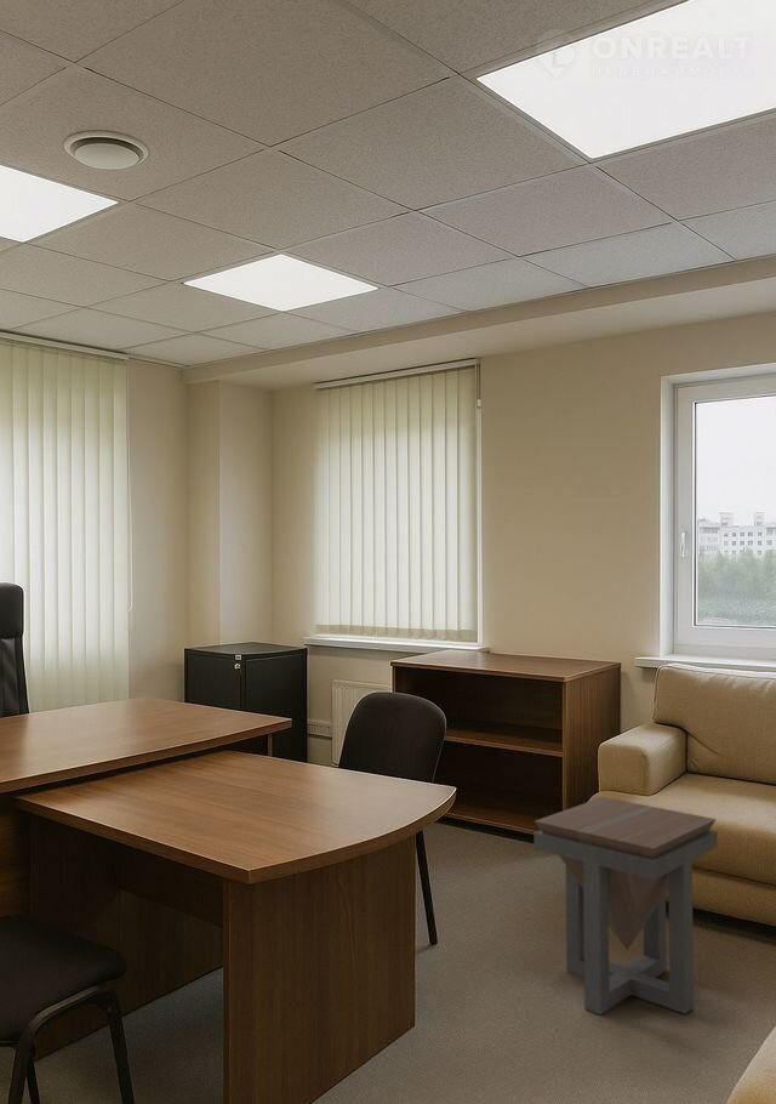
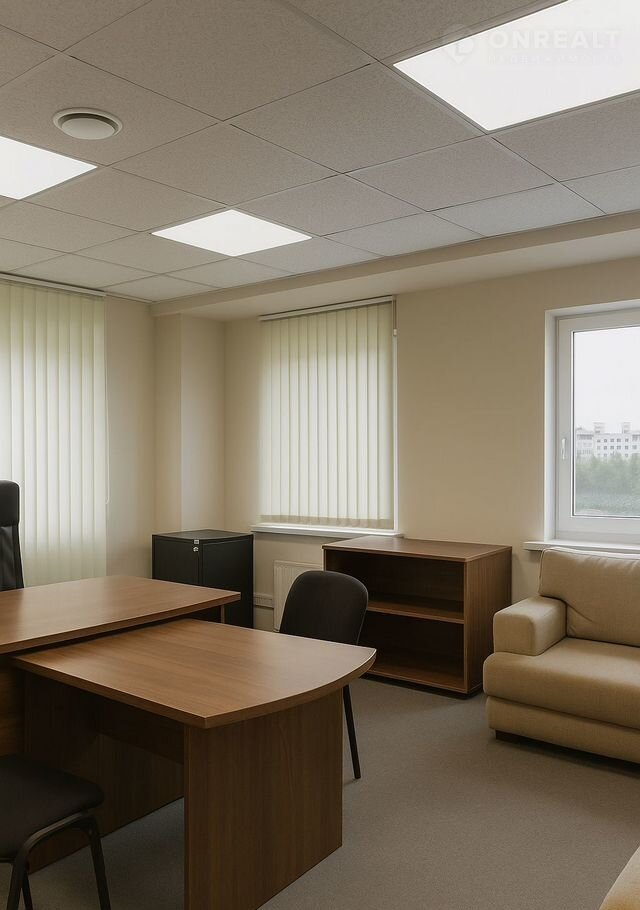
- side table (626, 904)
